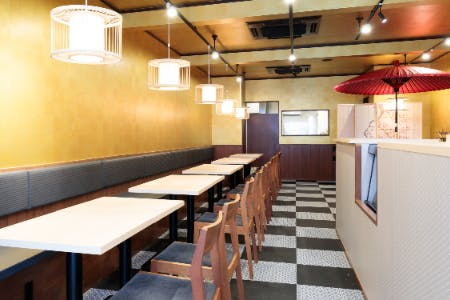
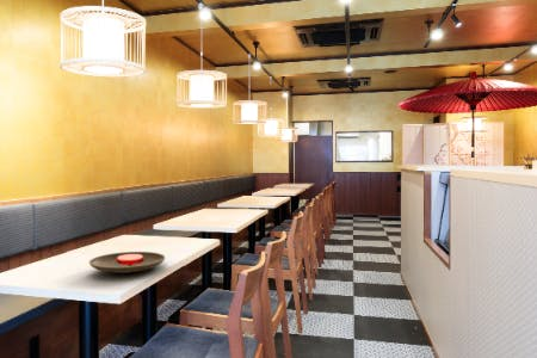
+ plate (128, 263)
